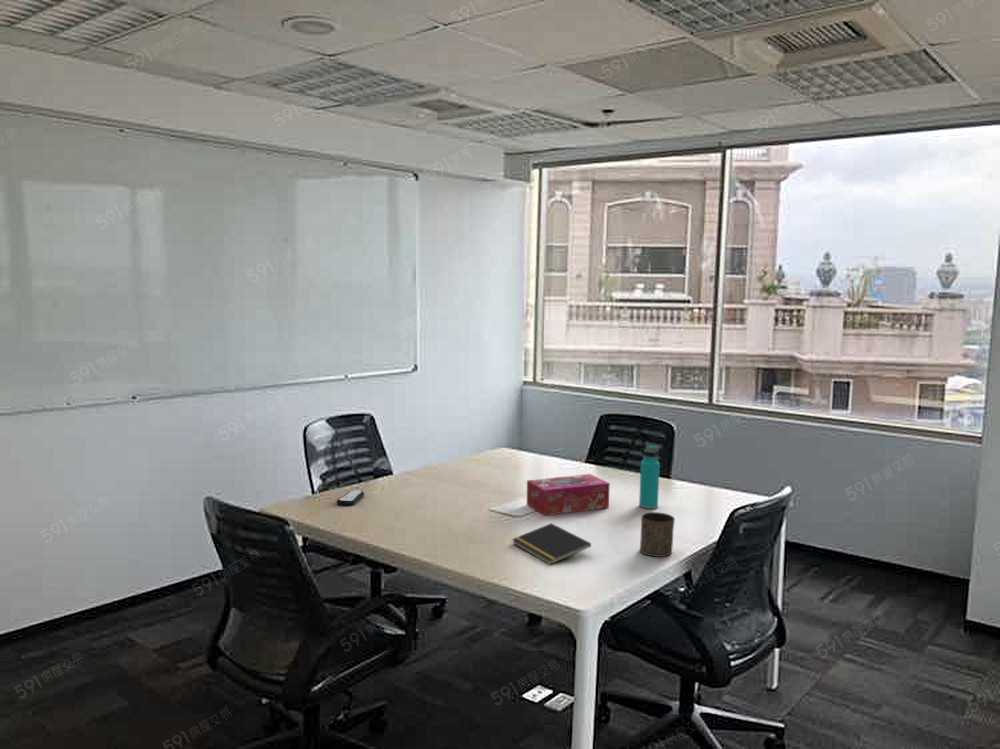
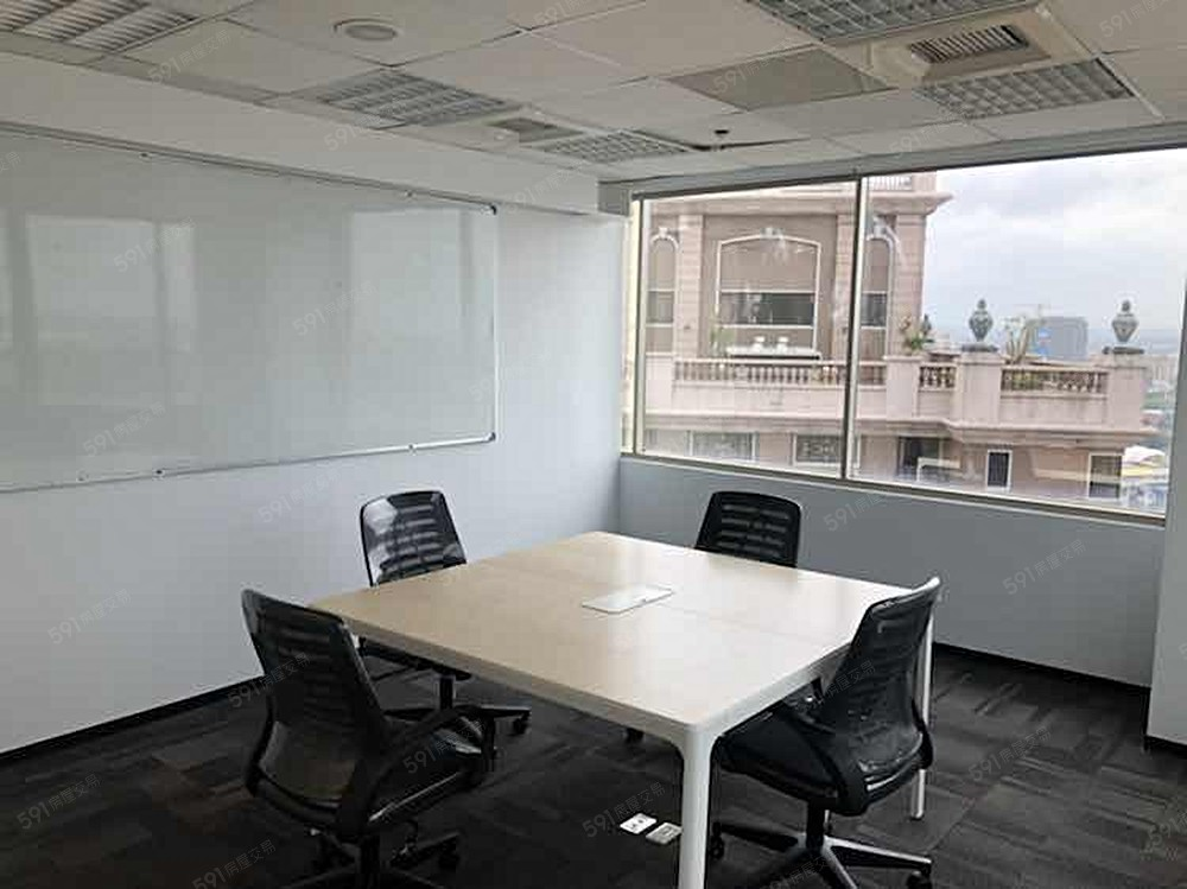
- cup (657, 534)
- notepad (550, 542)
- tissue box (567, 494)
- remote control (351, 497)
- water bottle (649, 475)
